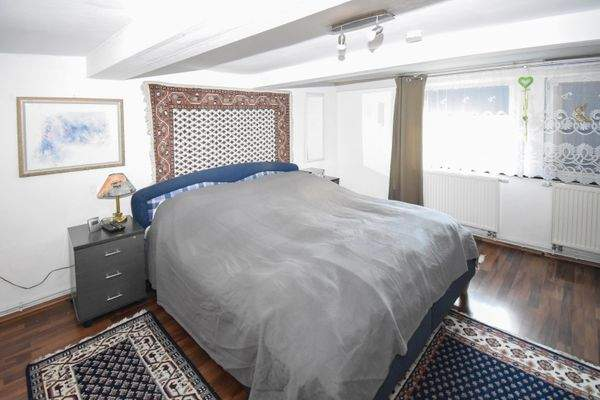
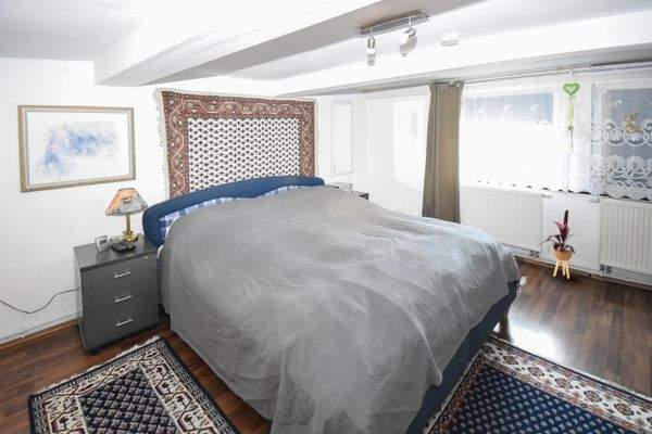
+ house plant (559, 243)
